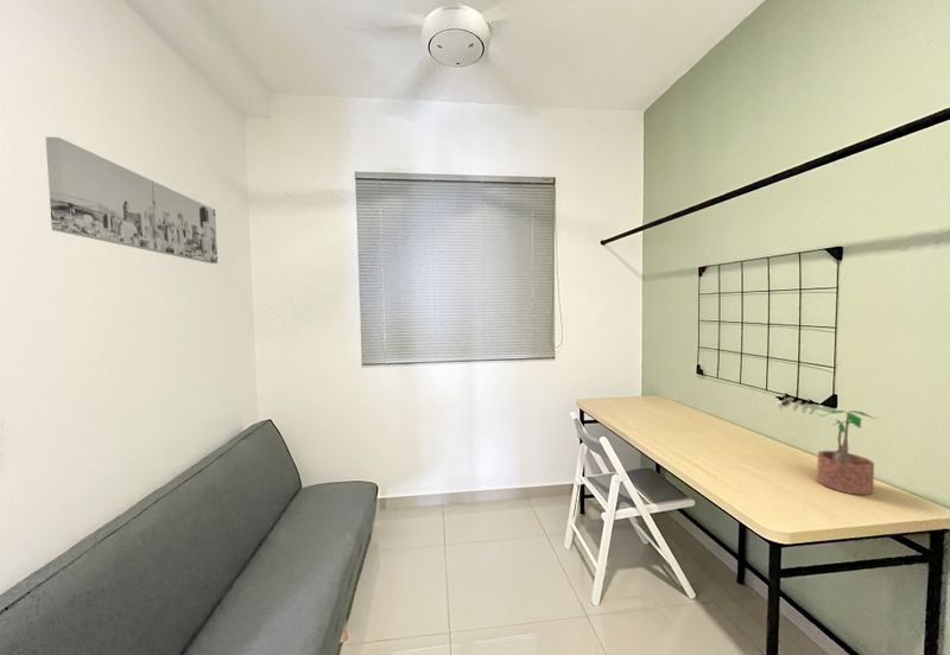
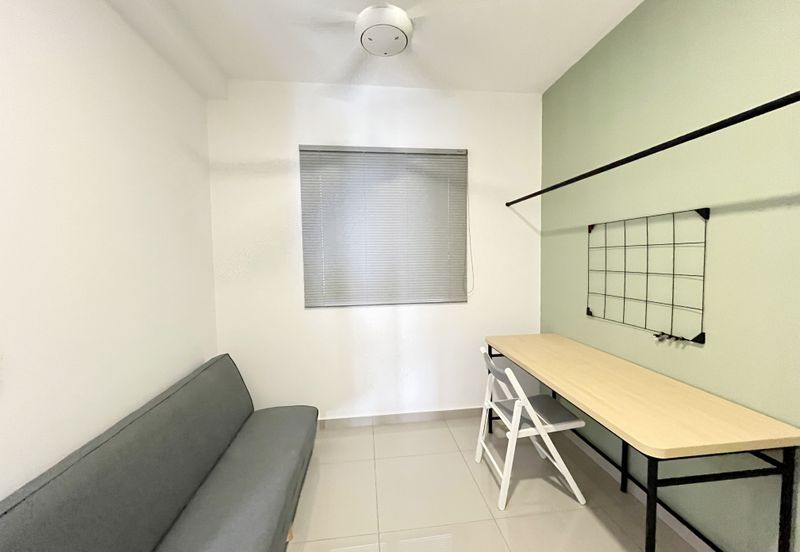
- wall art (154, 217)
- potted plant (846, 449)
